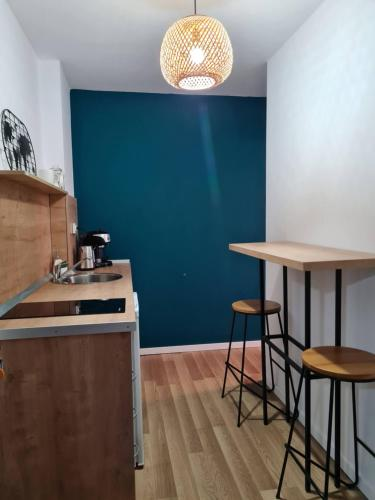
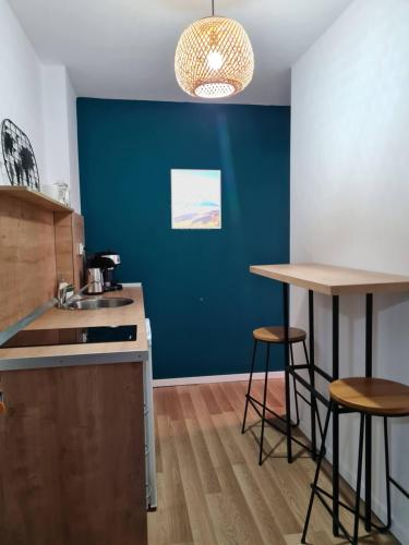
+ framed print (195, 198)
